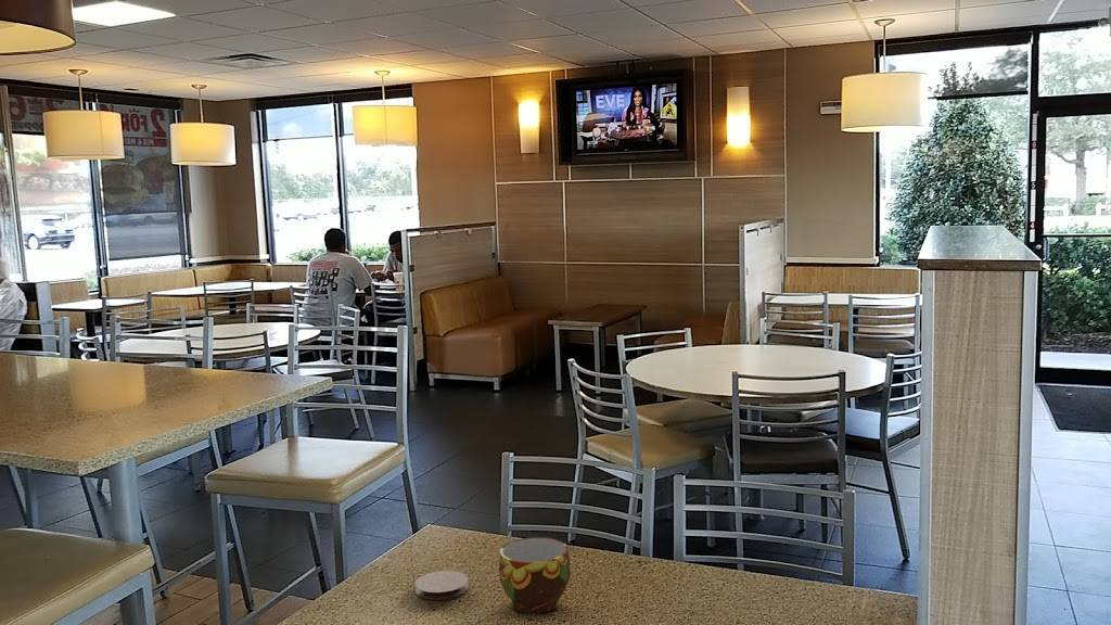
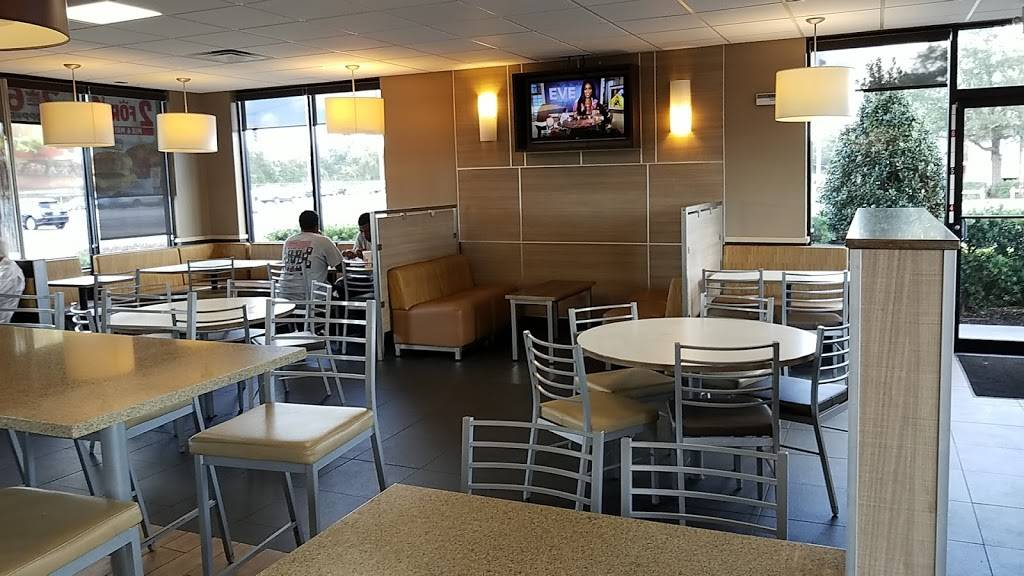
- coaster (442, 584)
- cup (535, 574)
